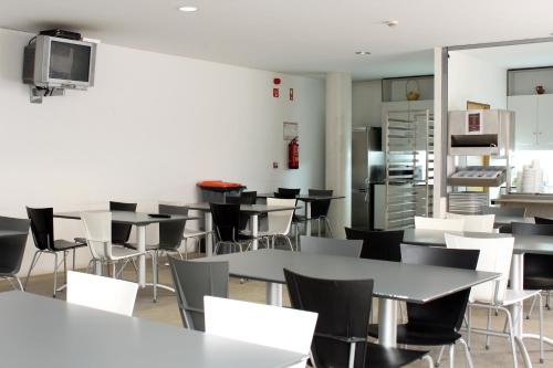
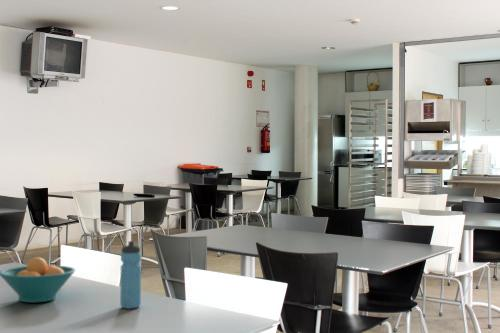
+ water bottle (130, 274)
+ fruit bowl (37, 278)
